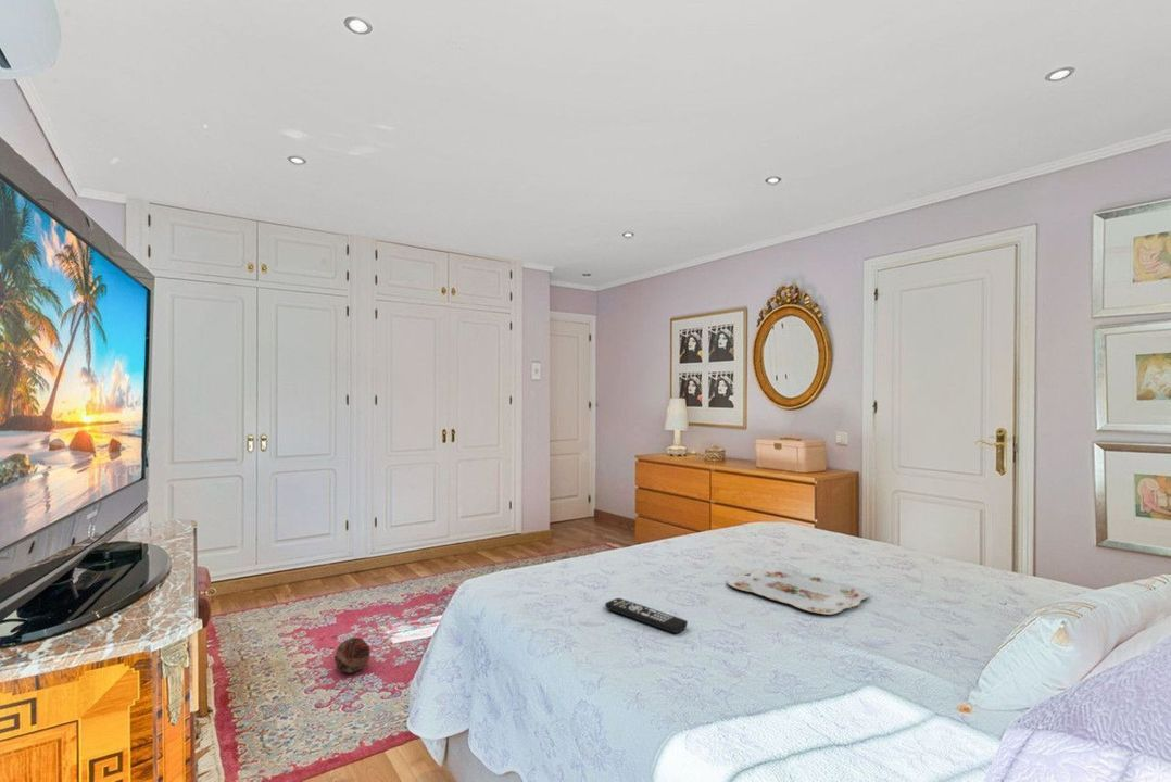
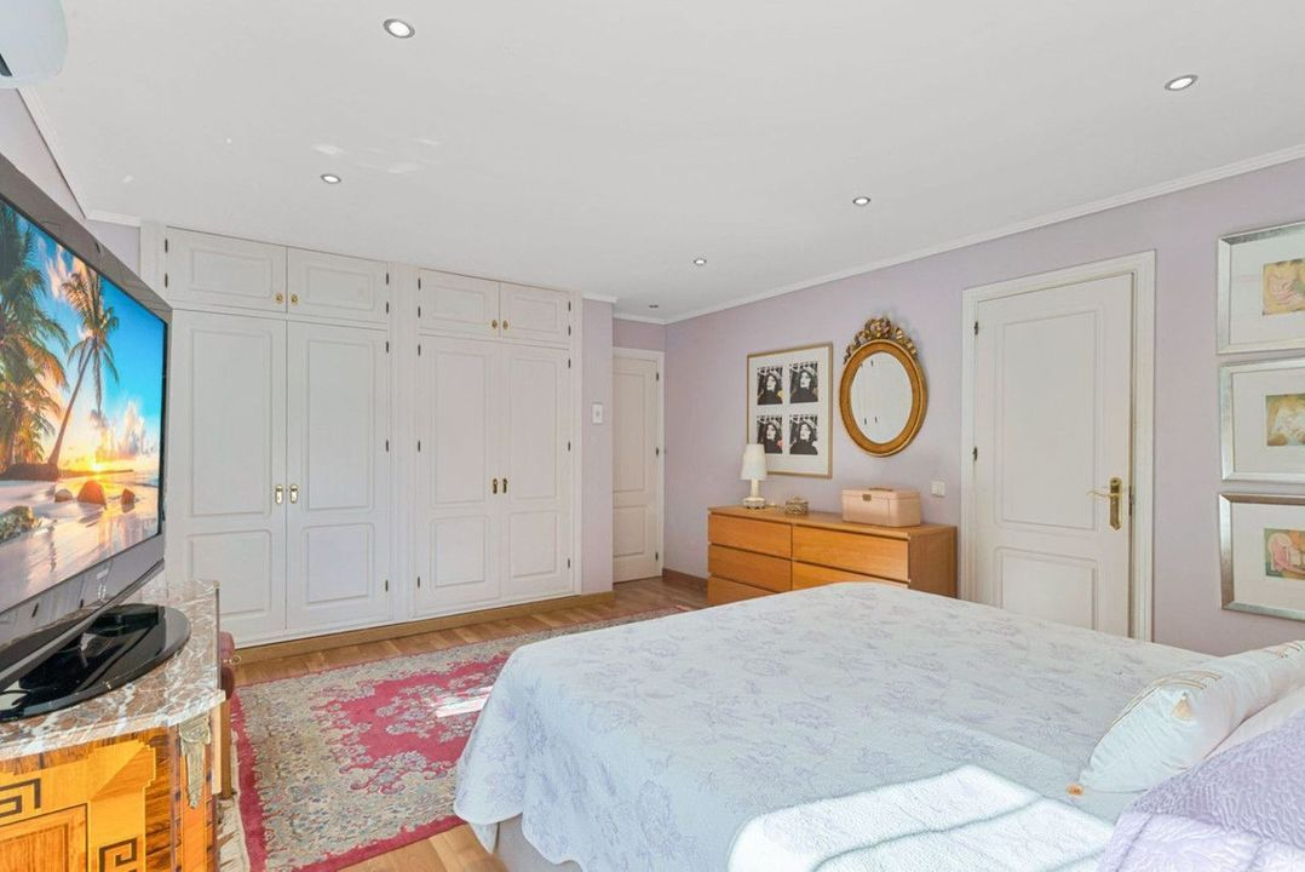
- remote control (644, 615)
- serving tray (795, 589)
- decorative ball (352, 655)
